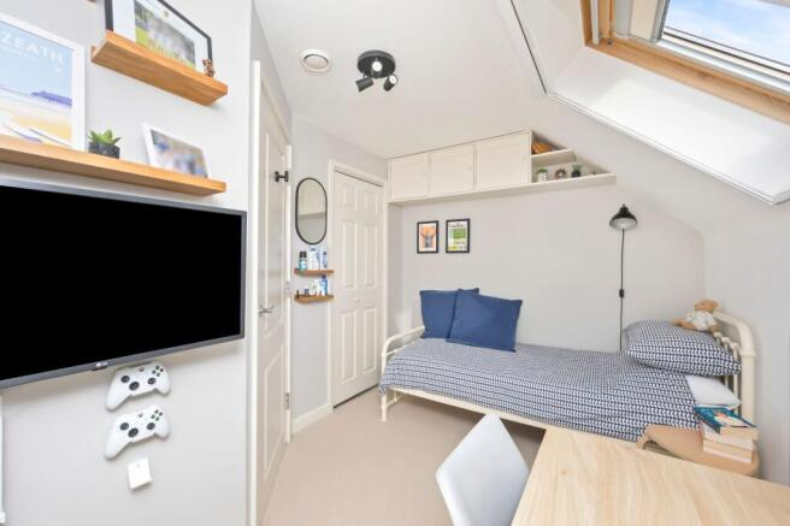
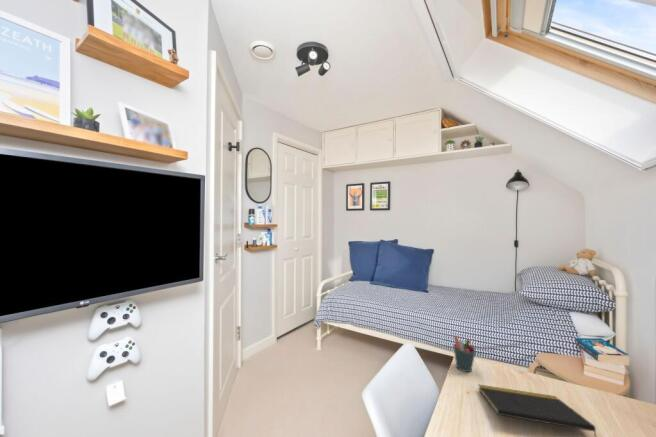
+ notepad (528, 404)
+ pen holder (463, 352)
